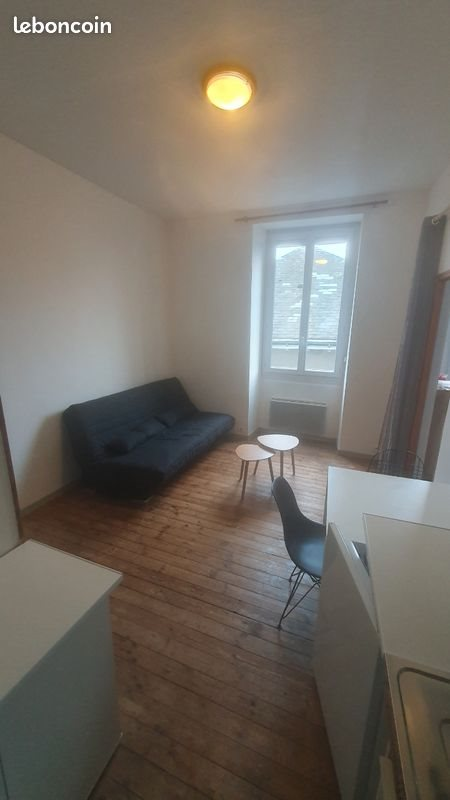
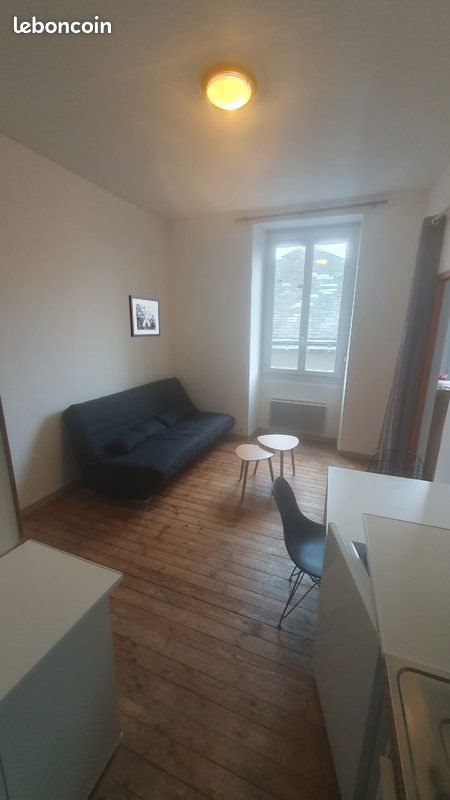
+ wall art (145, 317)
